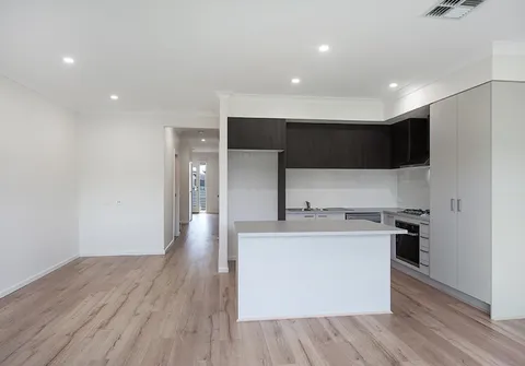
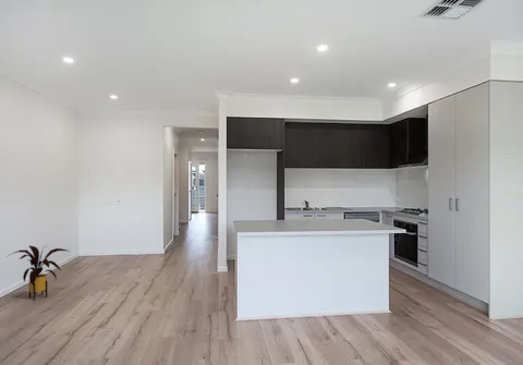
+ house plant (35, 271)
